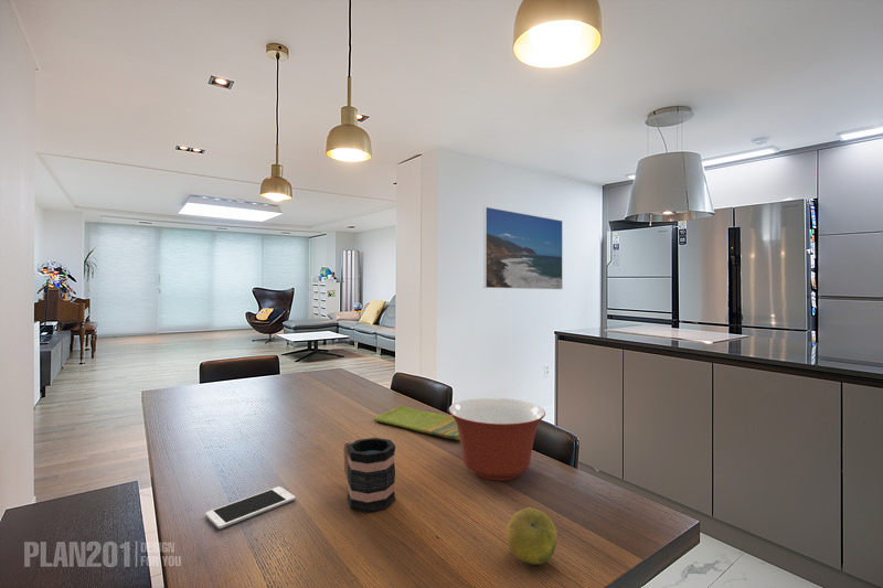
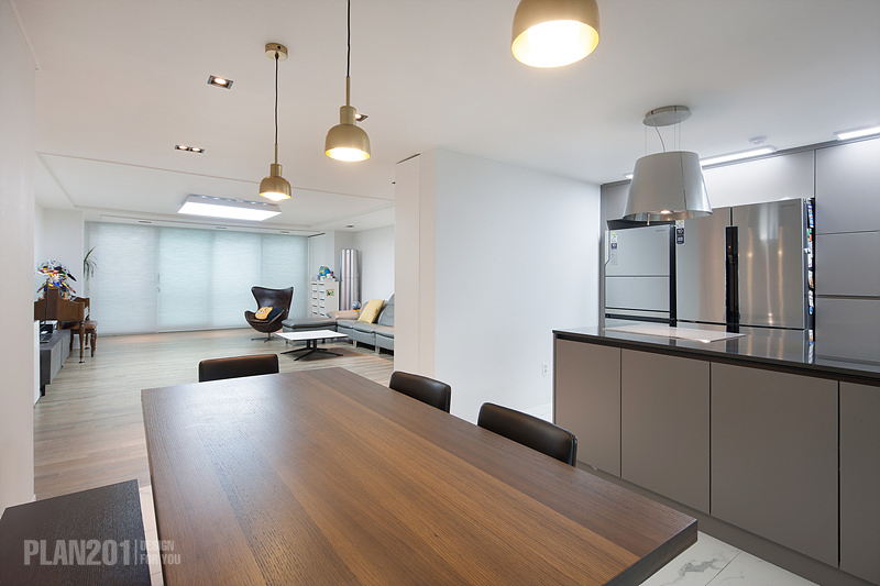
- fruit (531, 535)
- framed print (525, 252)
- mixing bowl (496, 439)
- dish towel (426, 420)
- cell phone (252, 505)
- mug (364, 469)
